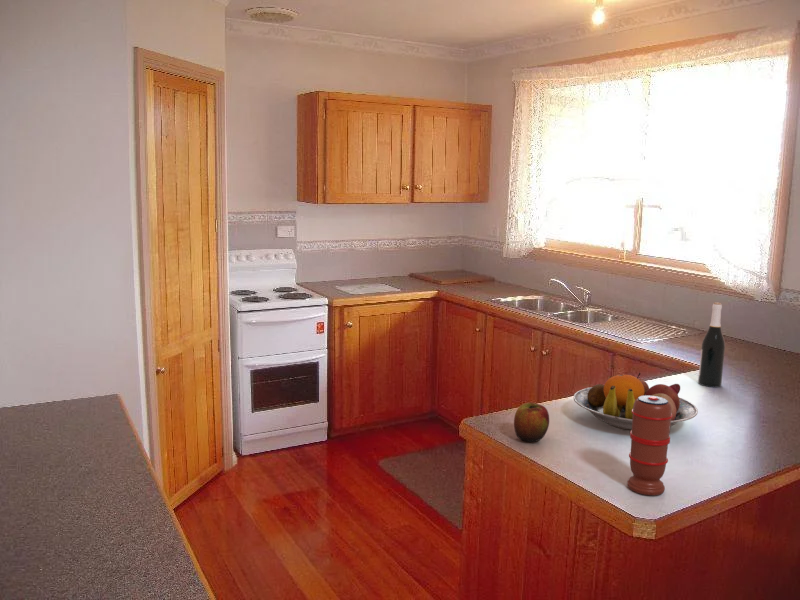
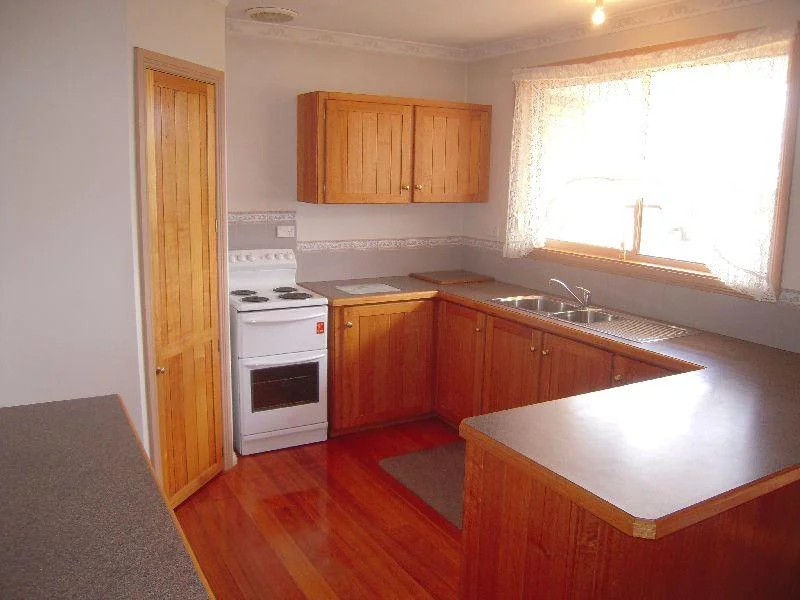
- spice grinder (649, 443)
- wine bottle (713, 344)
- apple (531, 421)
- fruit bowl (634, 397)
